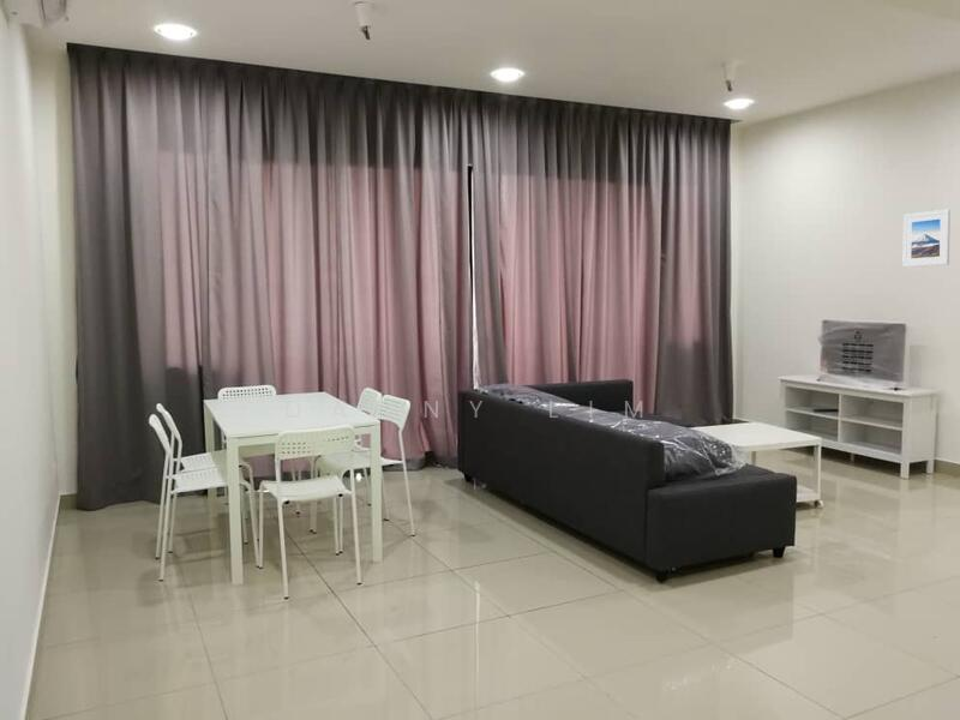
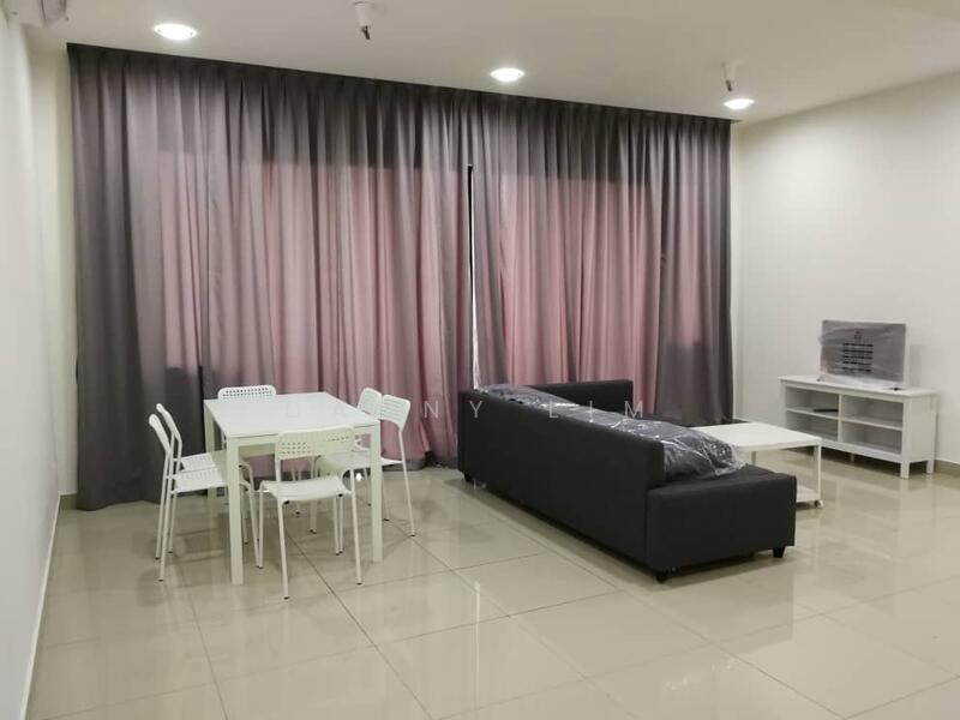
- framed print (925, 239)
